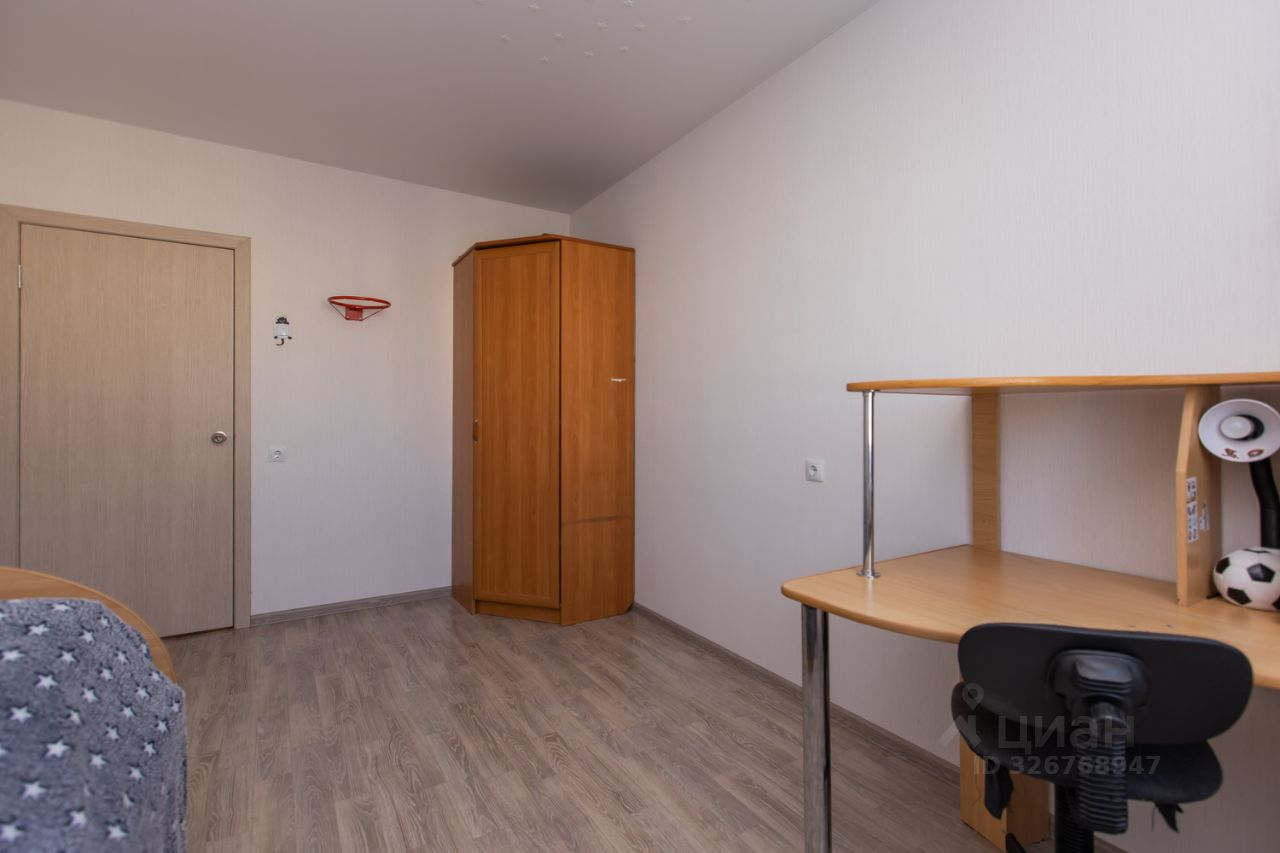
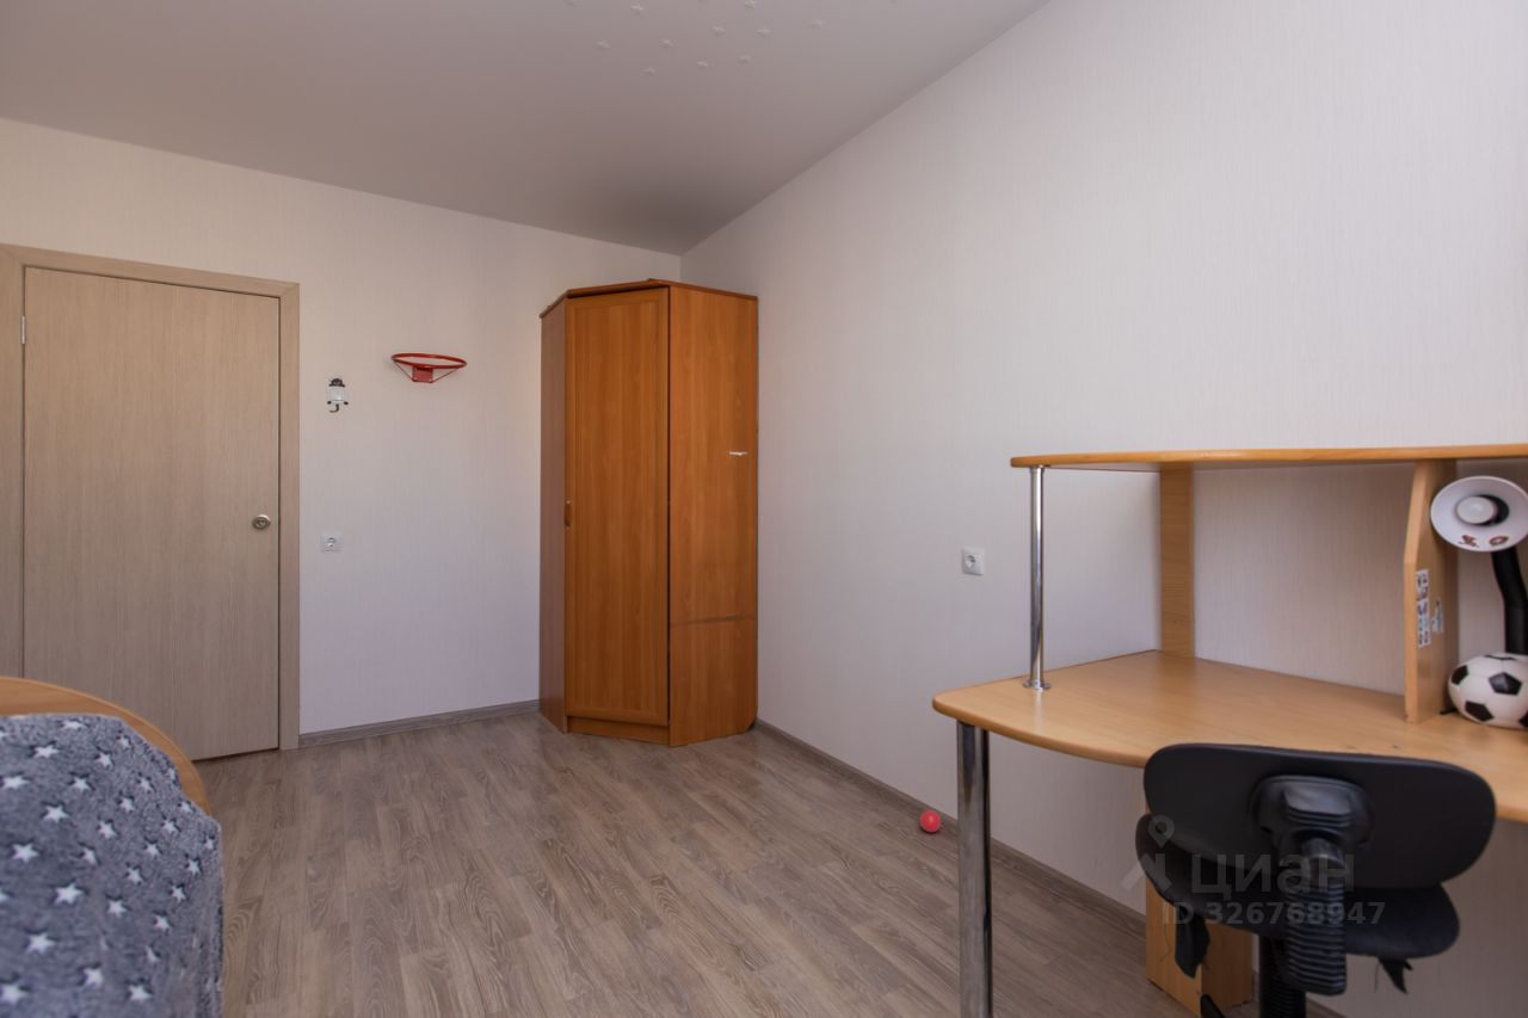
+ ball (930, 814)
